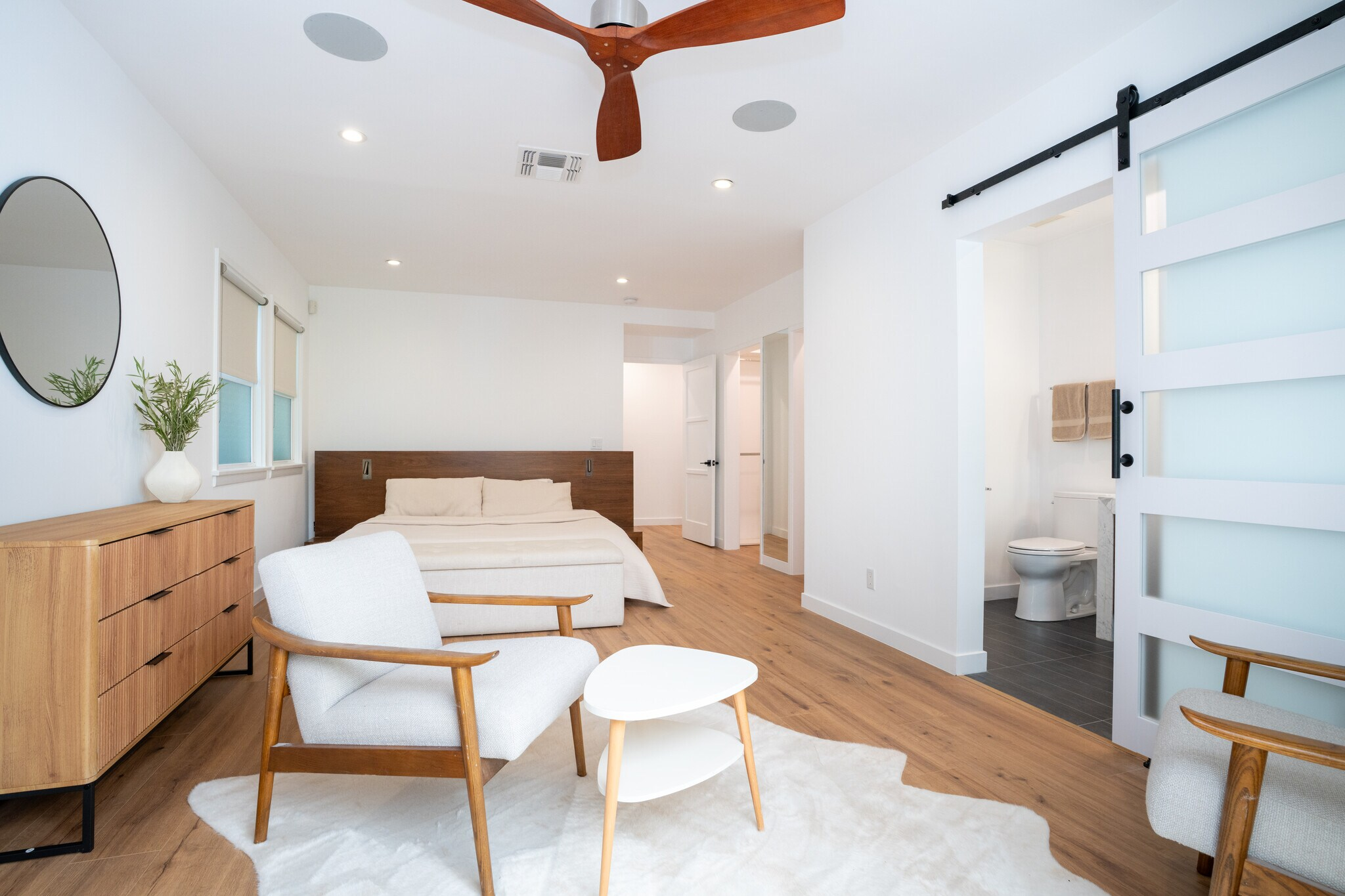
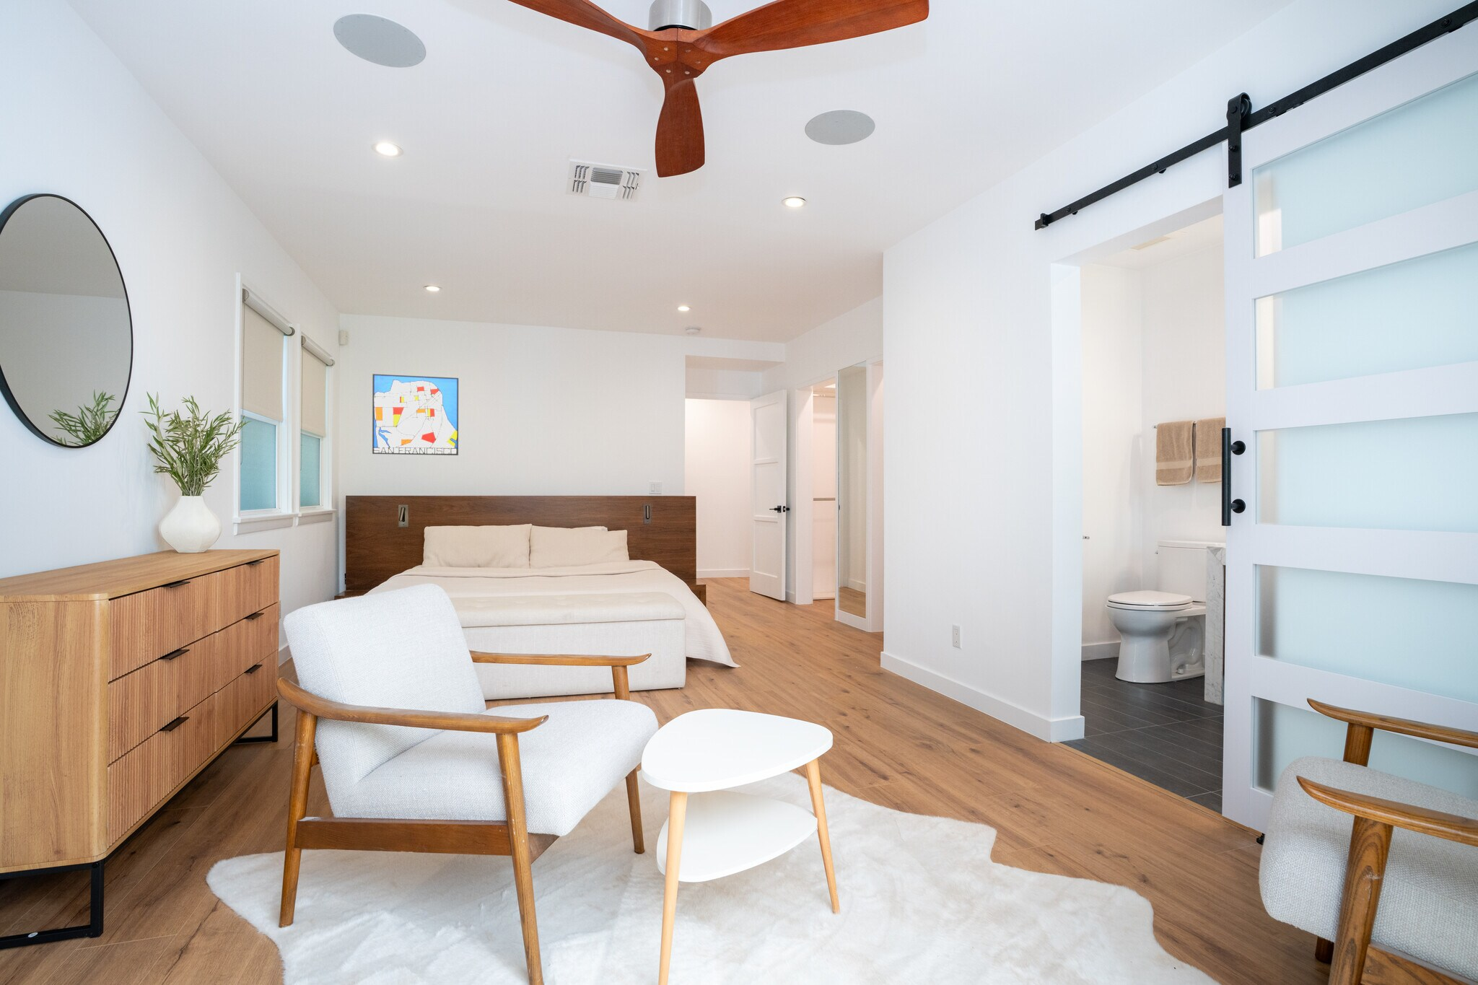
+ wall art (415, 414)
